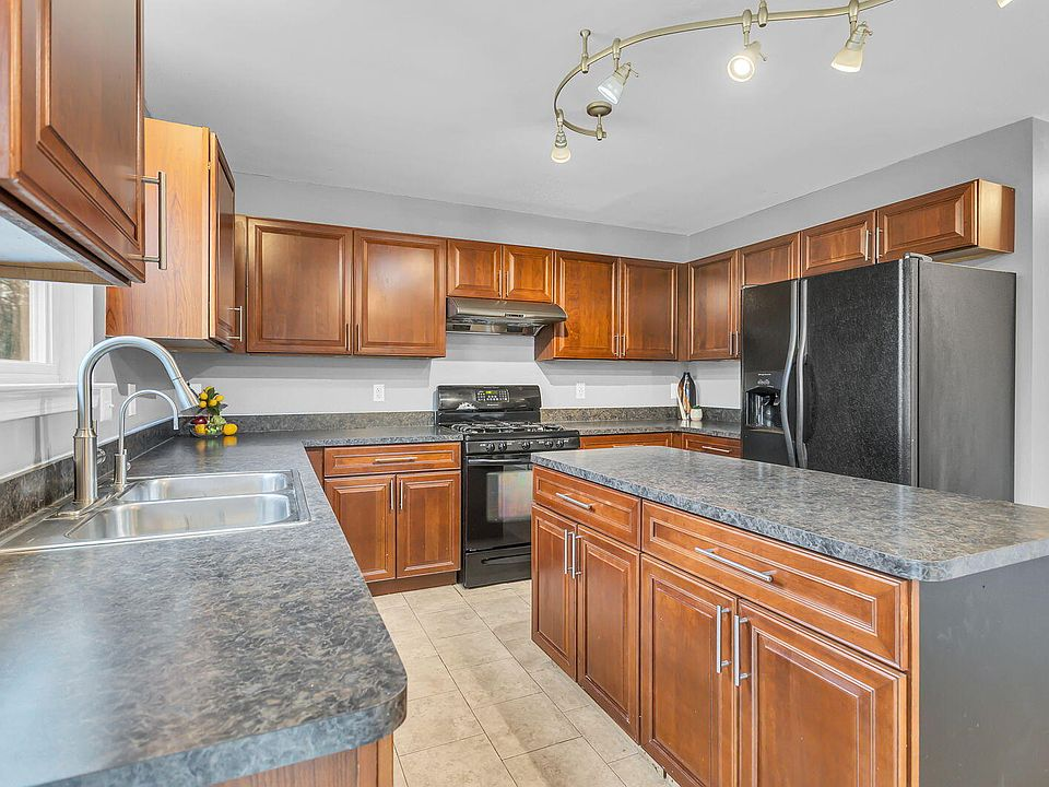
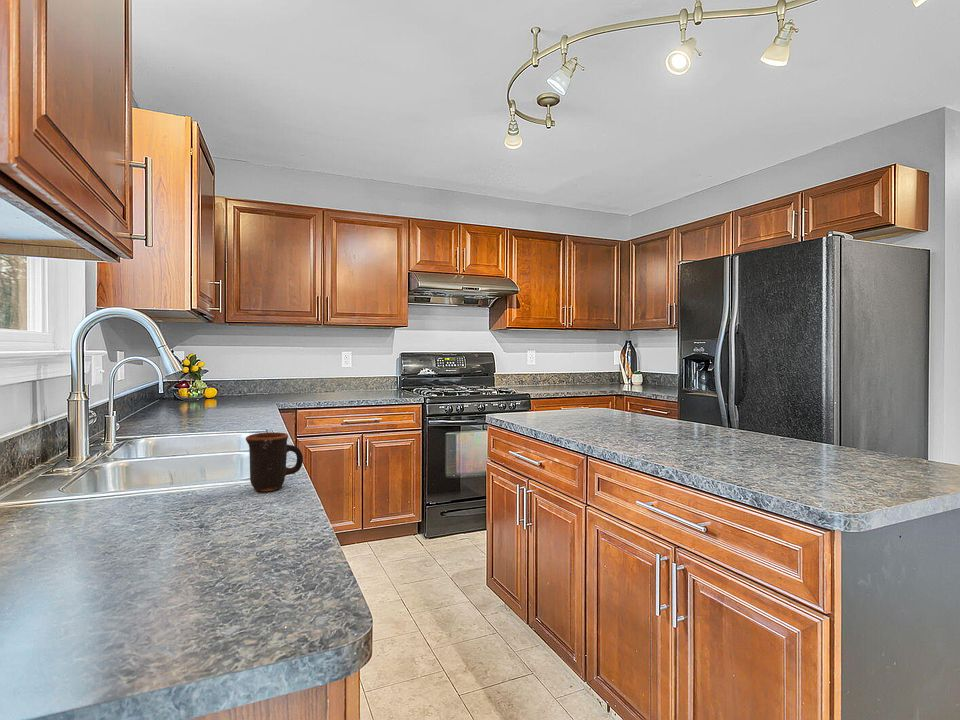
+ mug (275, 460)
